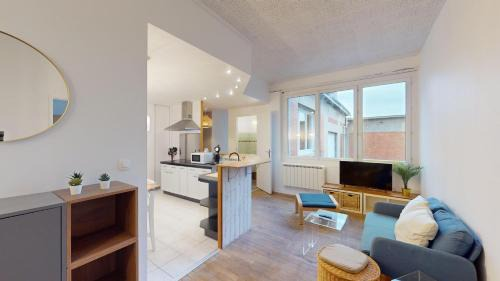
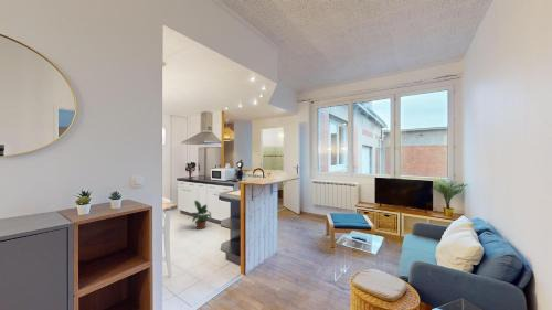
+ potted plant (201, 213)
